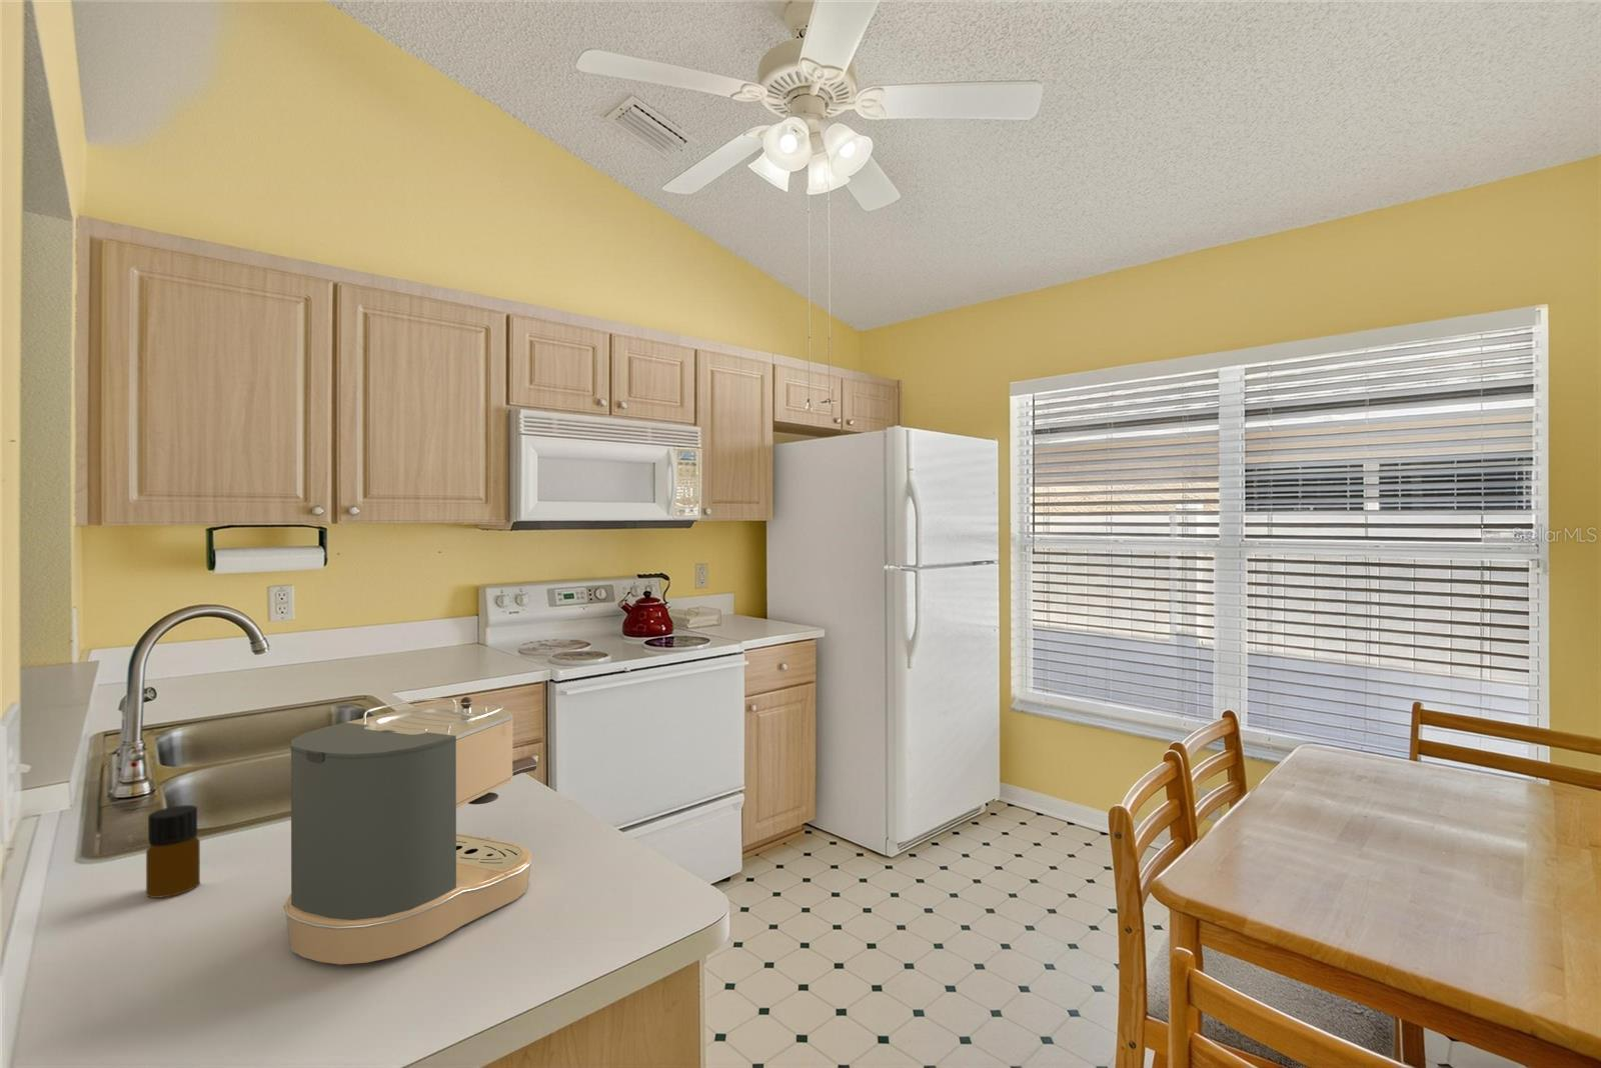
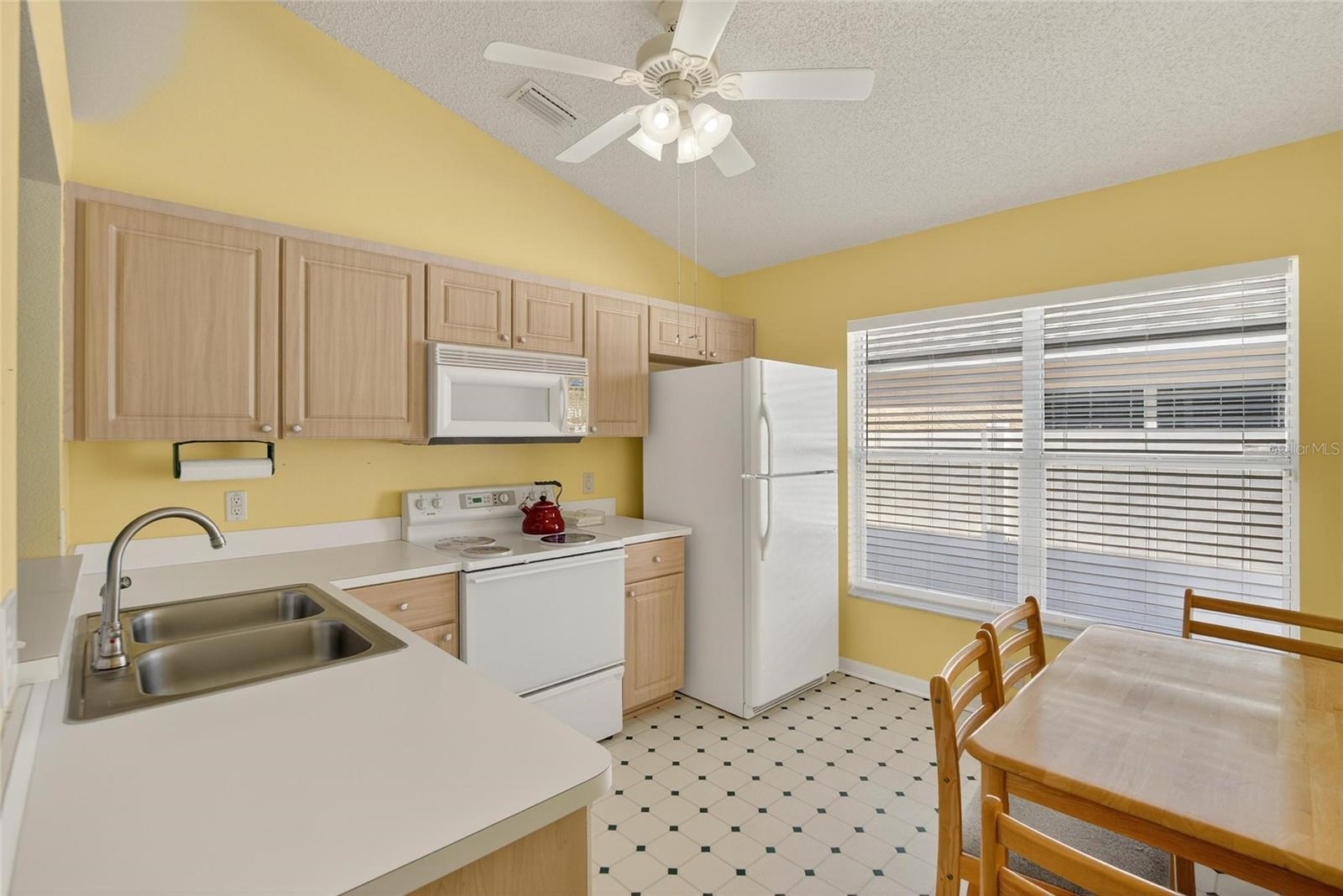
- coffee maker (436, 797)
- bottle (173, 849)
